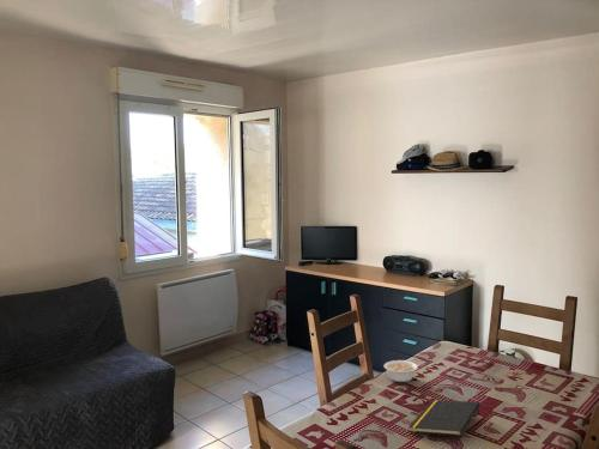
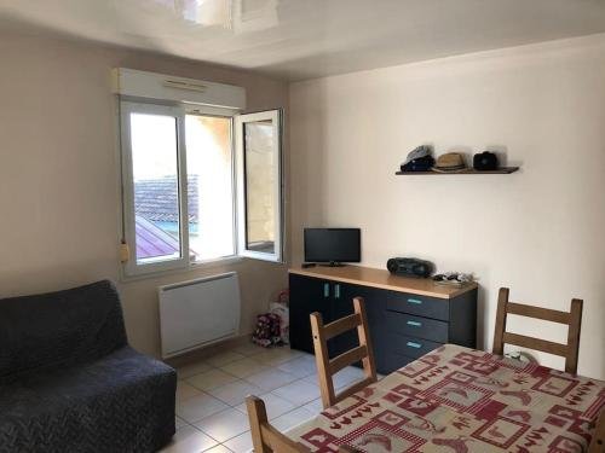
- notepad (444, 415)
- legume (401, 370)
